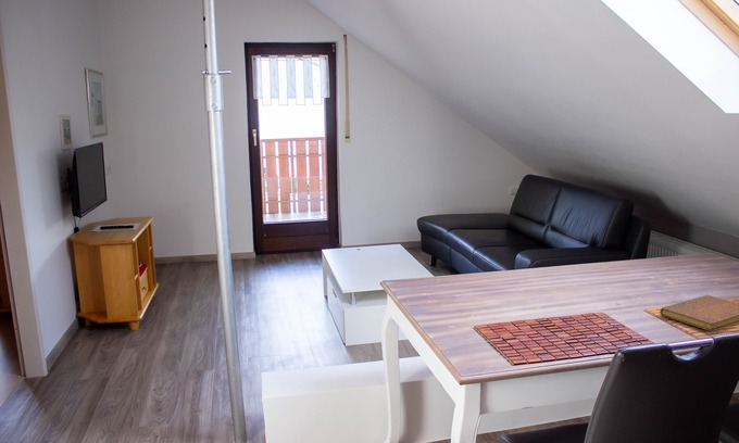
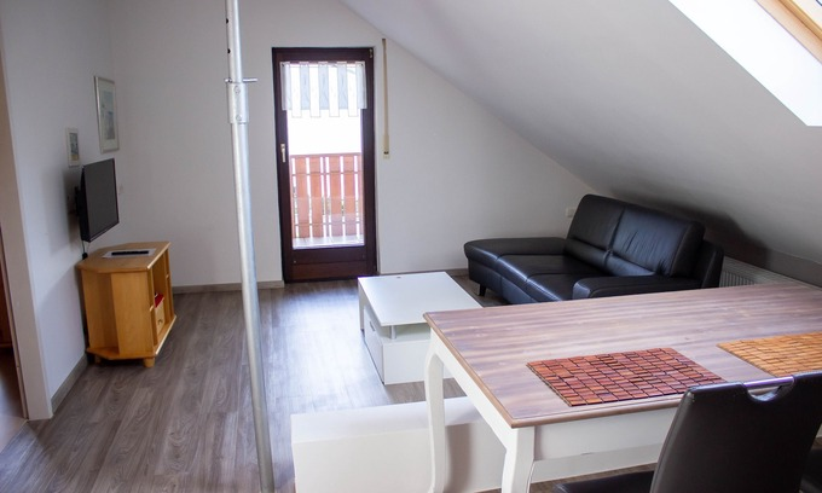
- notebook (707, 312)
